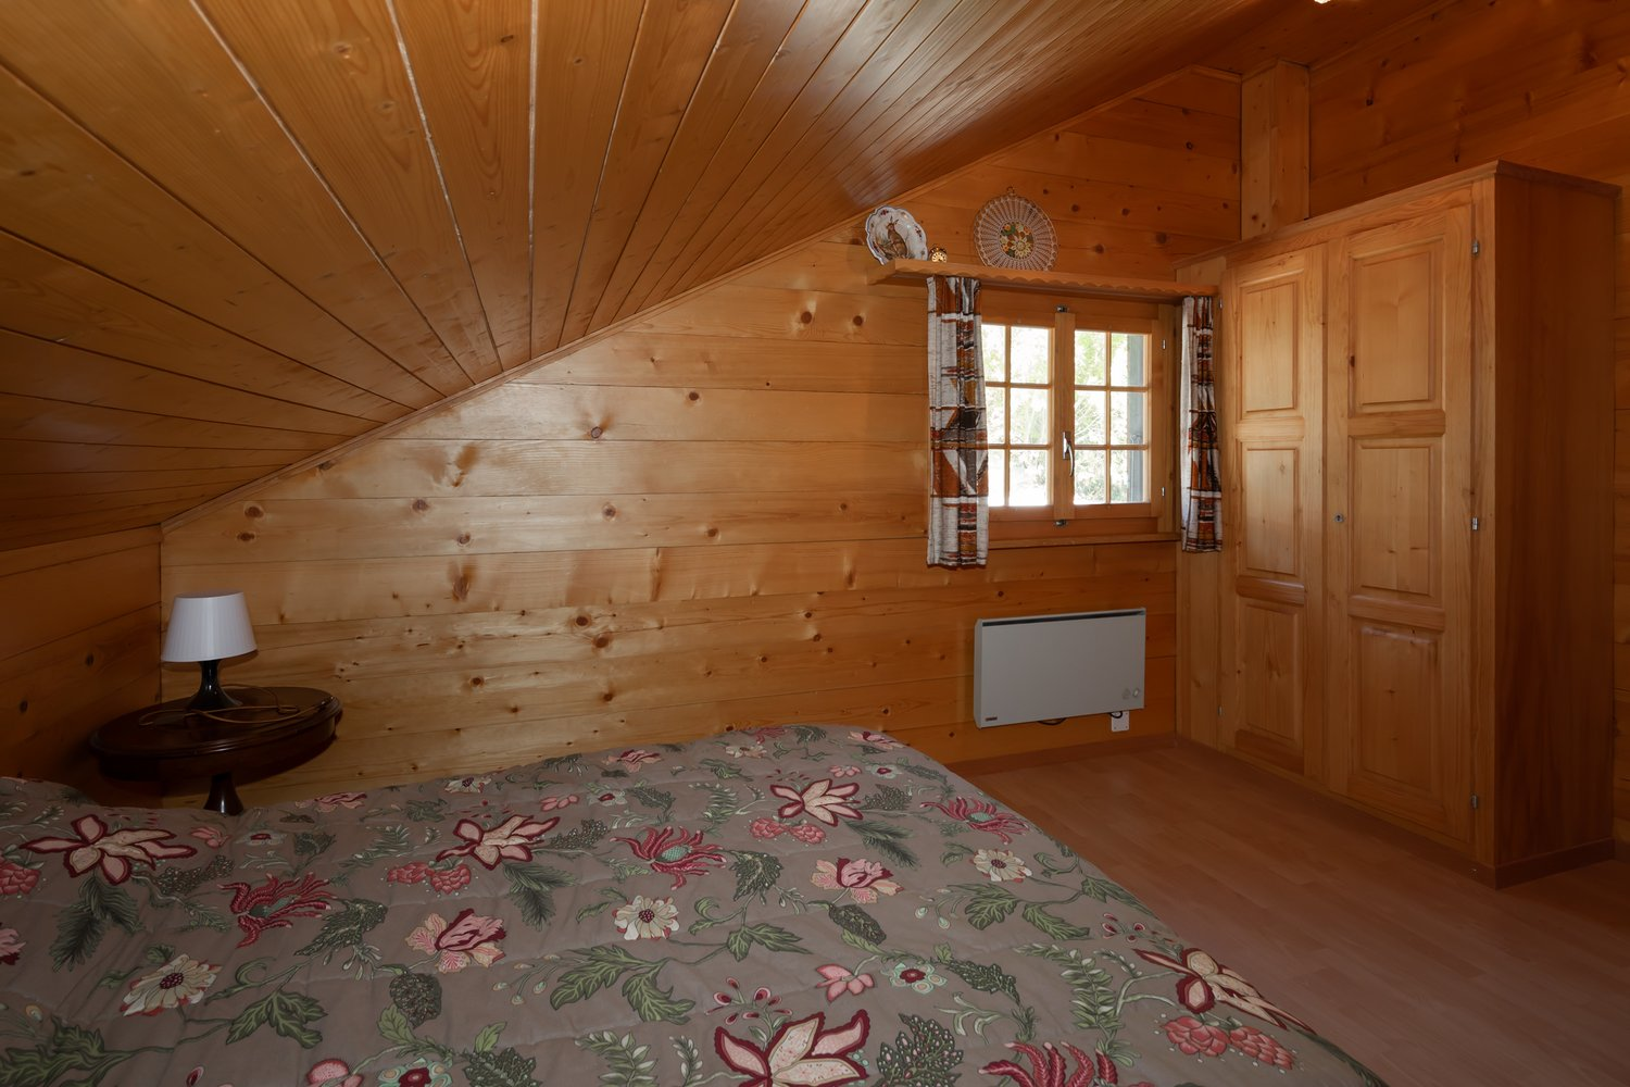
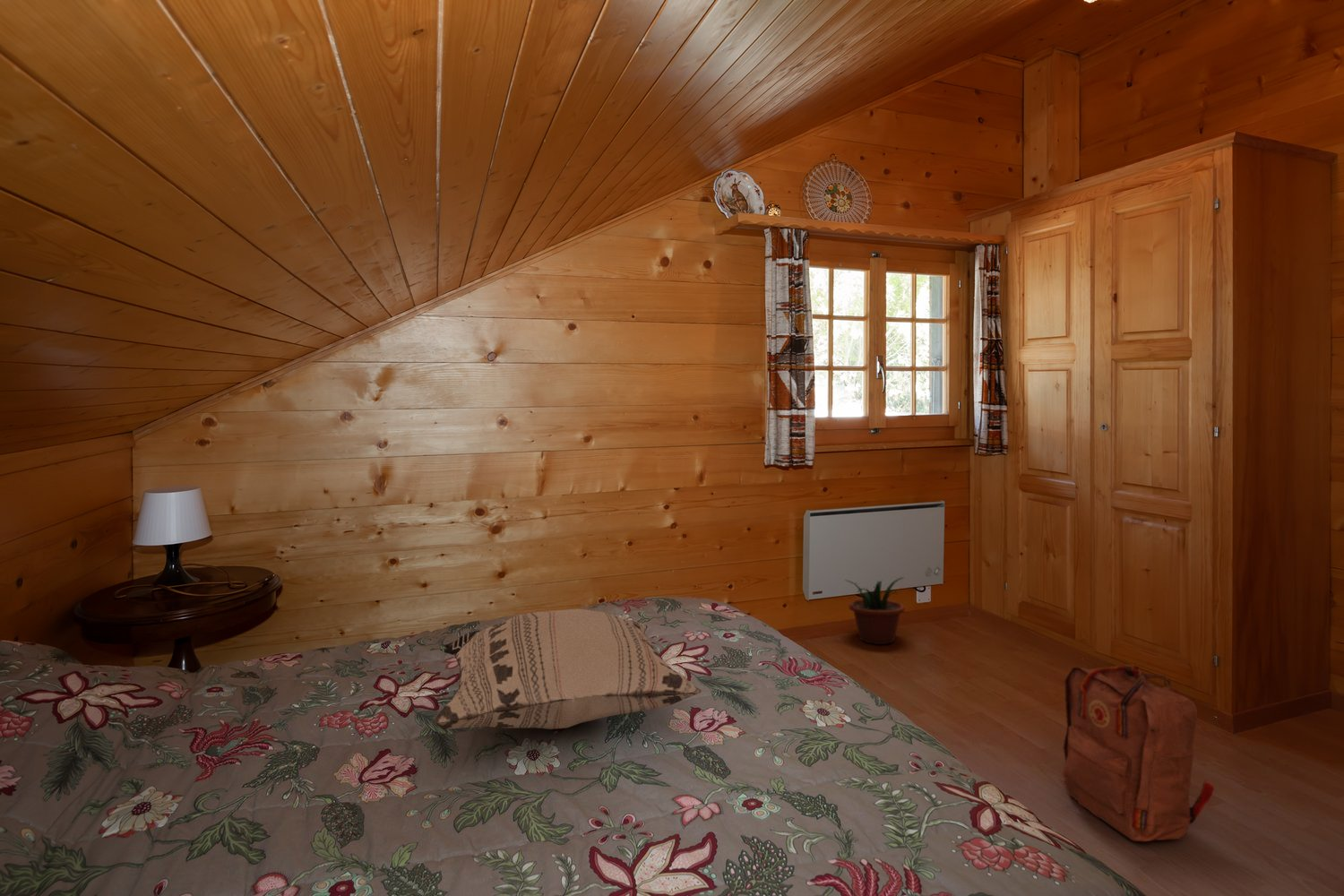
+ potted plant (871, 607)
+ decorative pillow (559, 664)
+ backpack (1127, 738)
